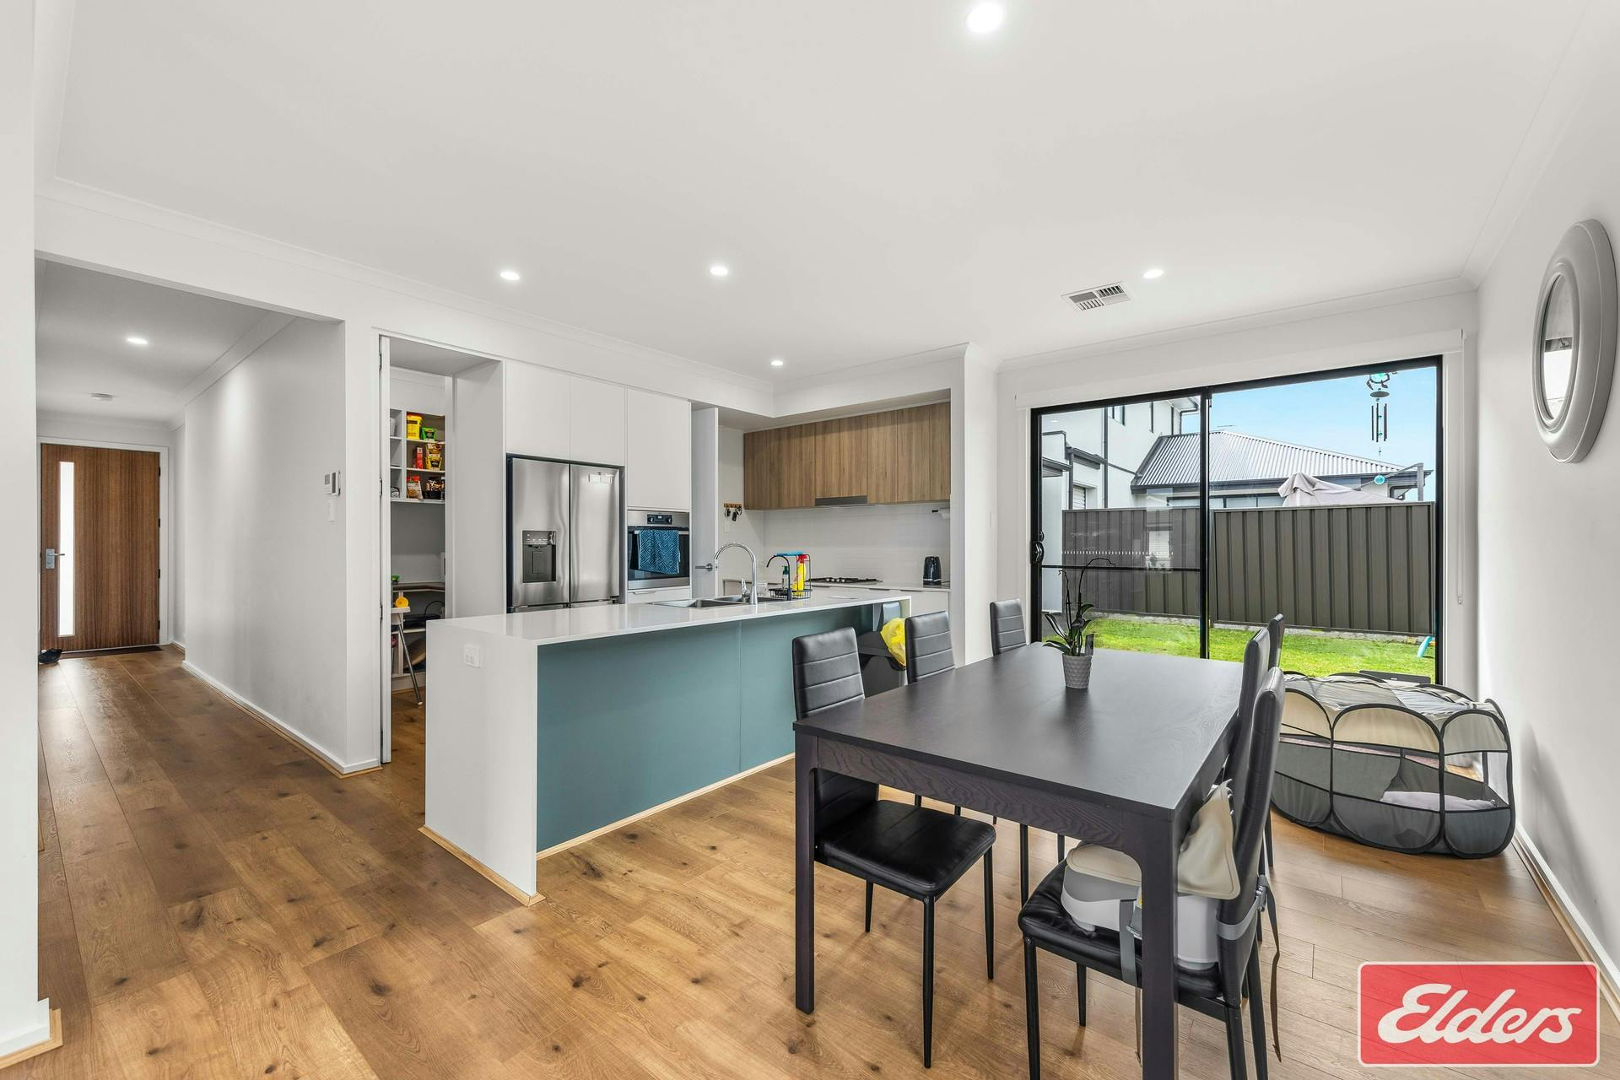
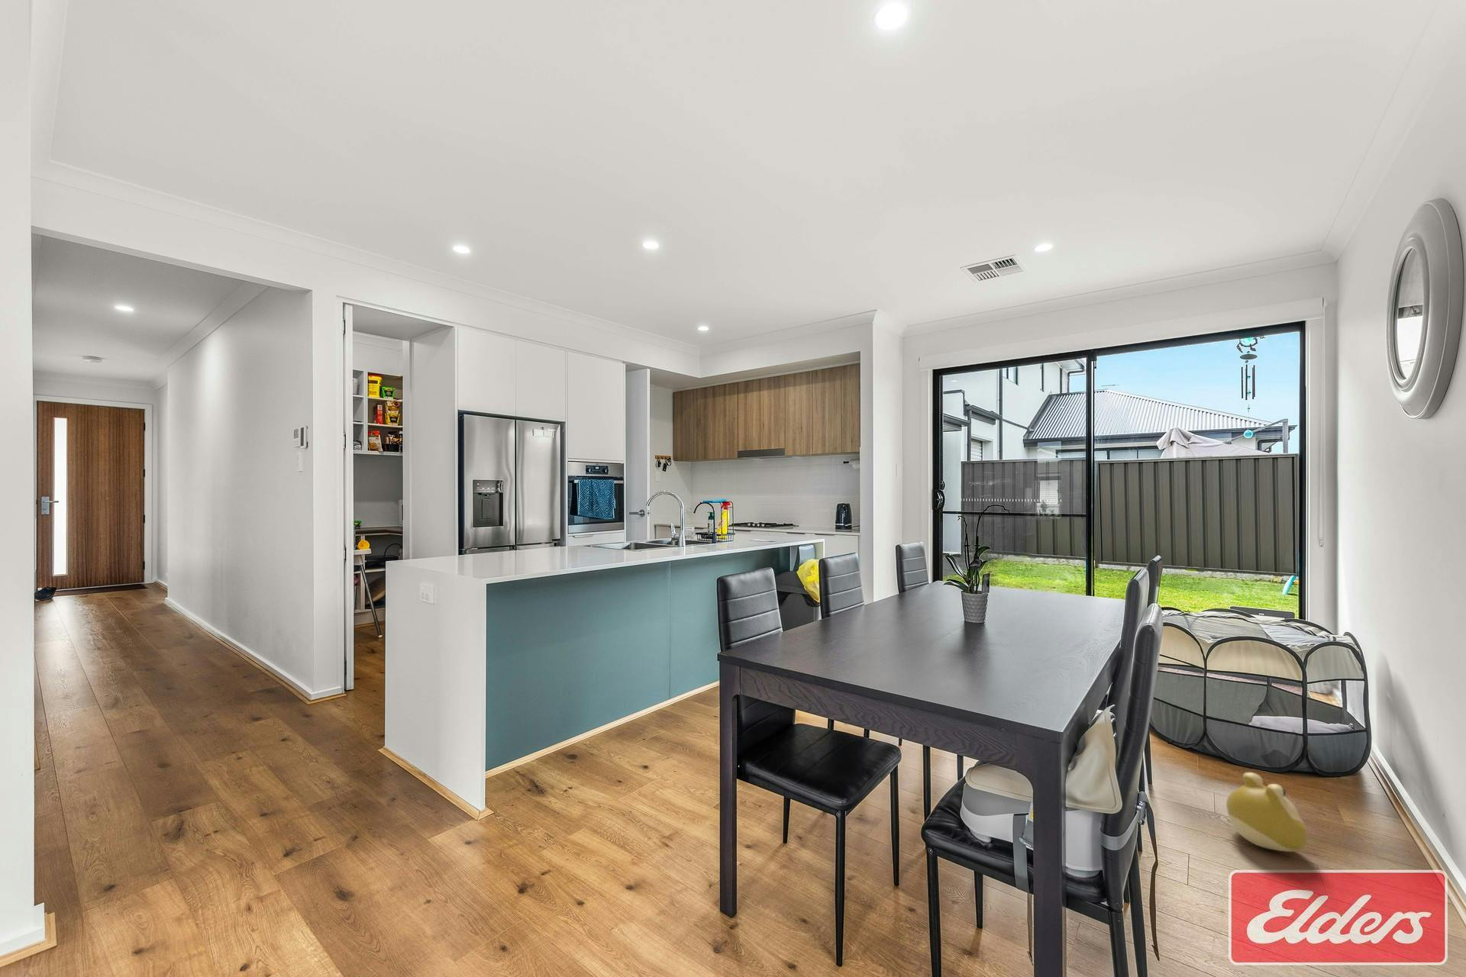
+ plush toy (1263, 811)
